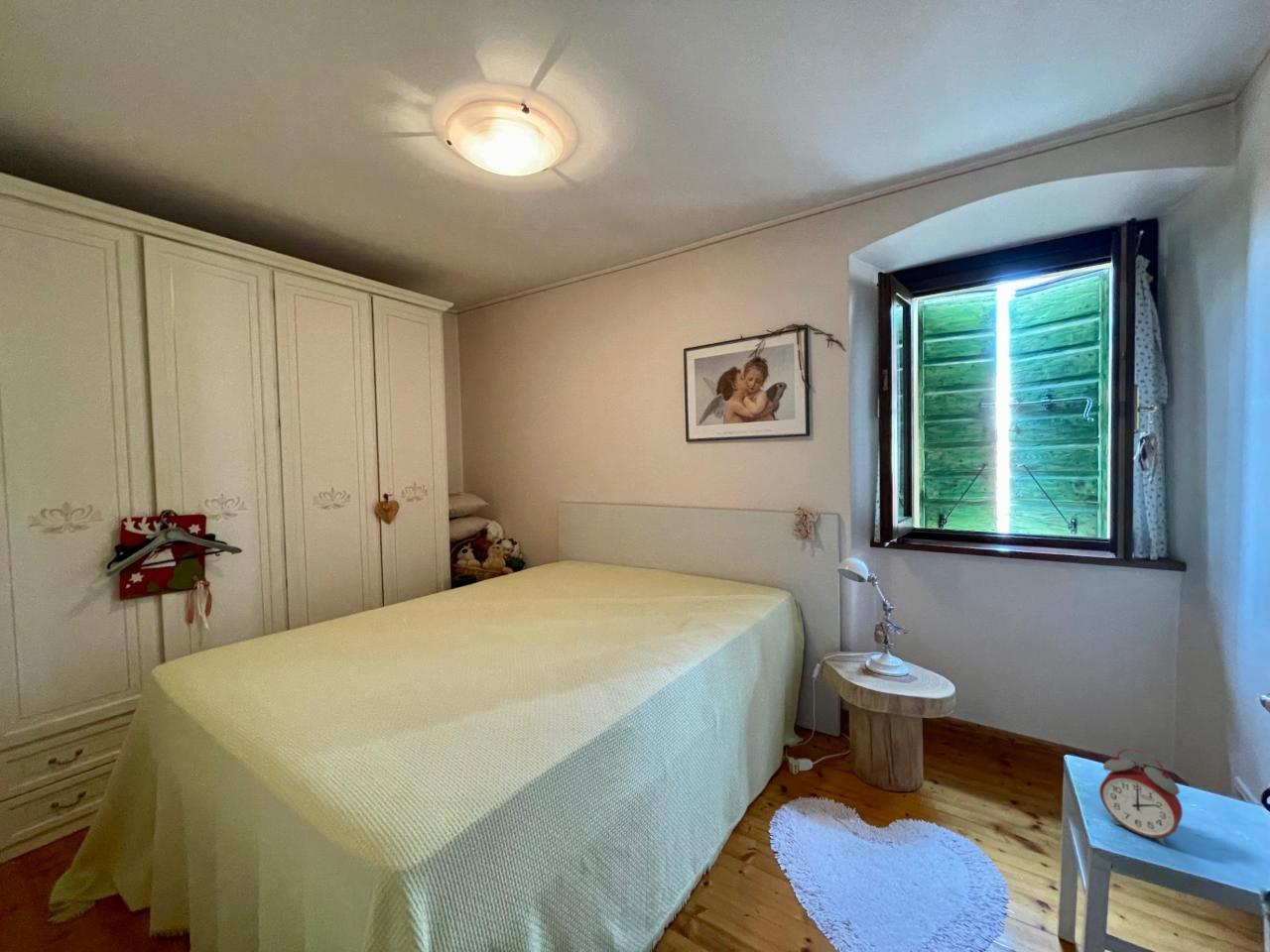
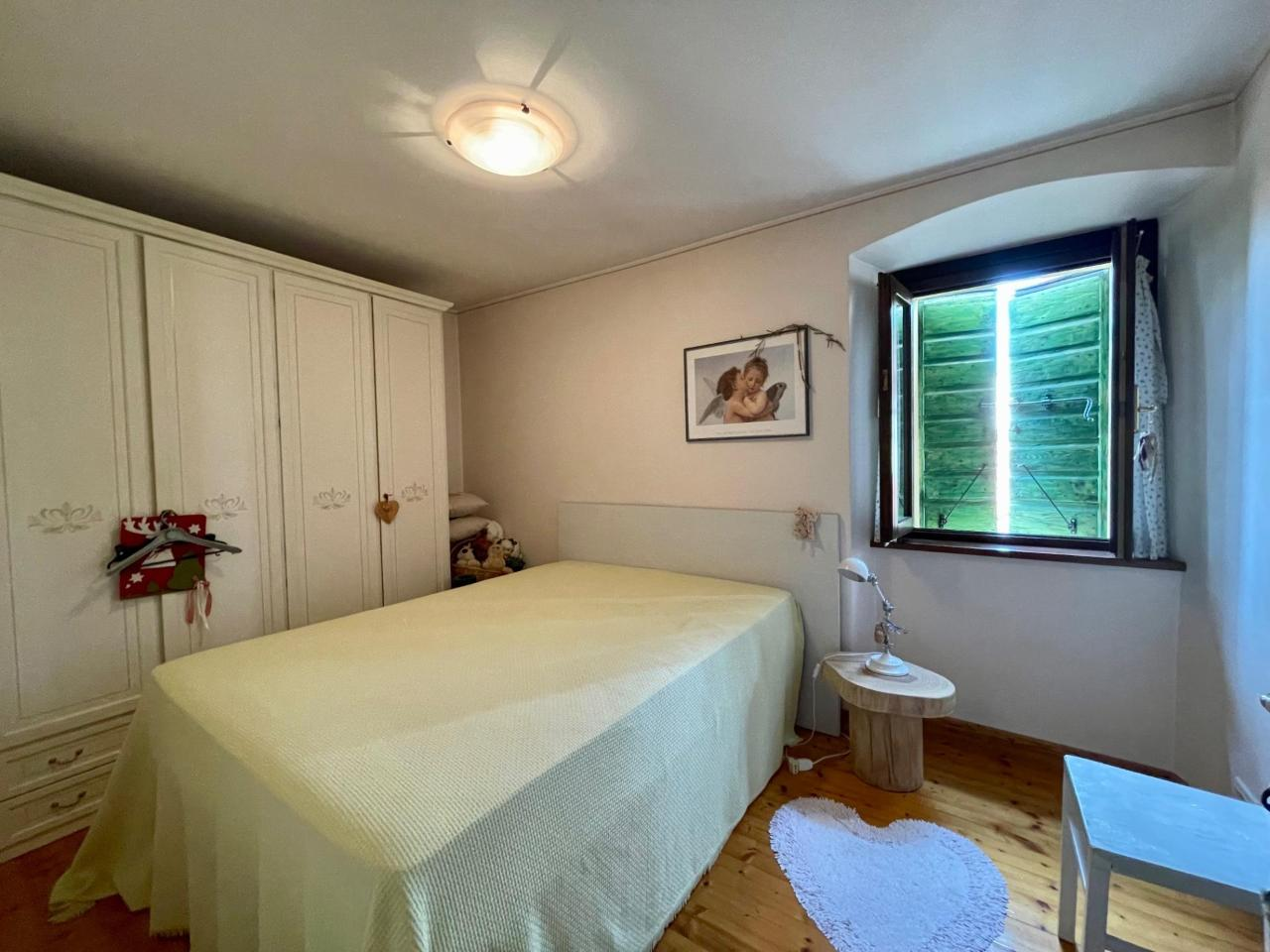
- alarm clock (1139, 789)
